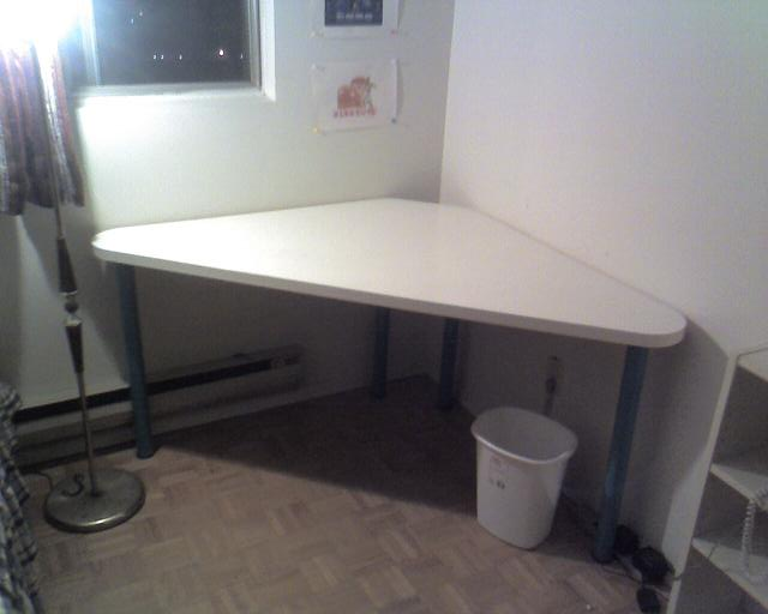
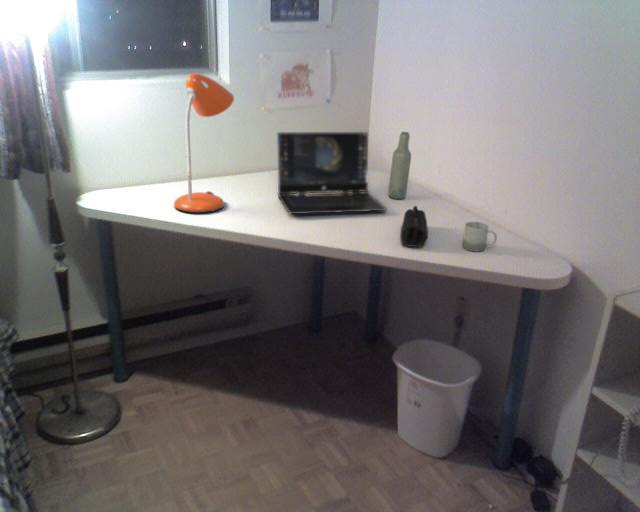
+ bottle (400, 165)
+ laptop (331, 172)
+ desk lamp (189, 140)
+ cup (480, 237)
+ pencil case (415, 221)
